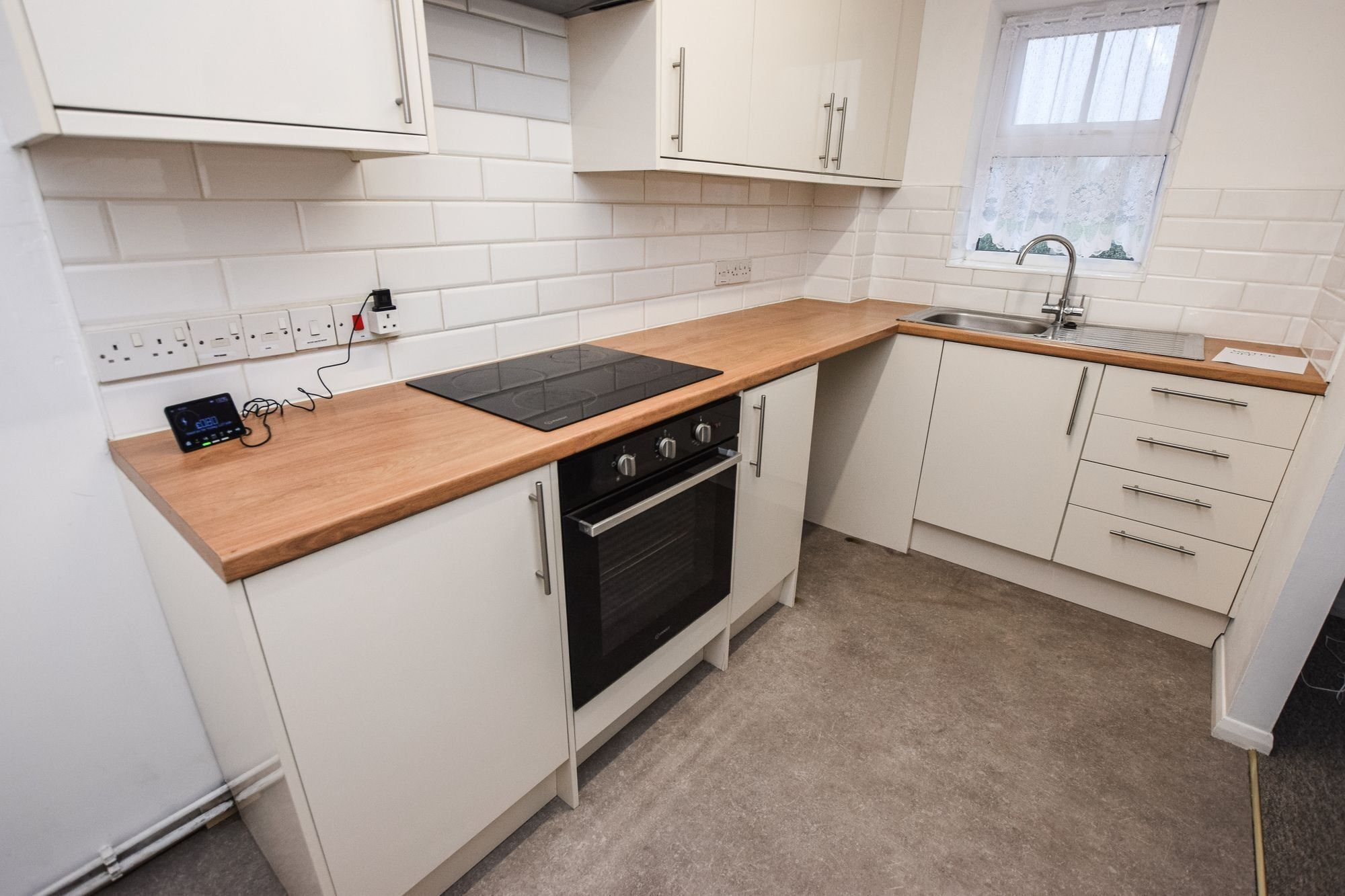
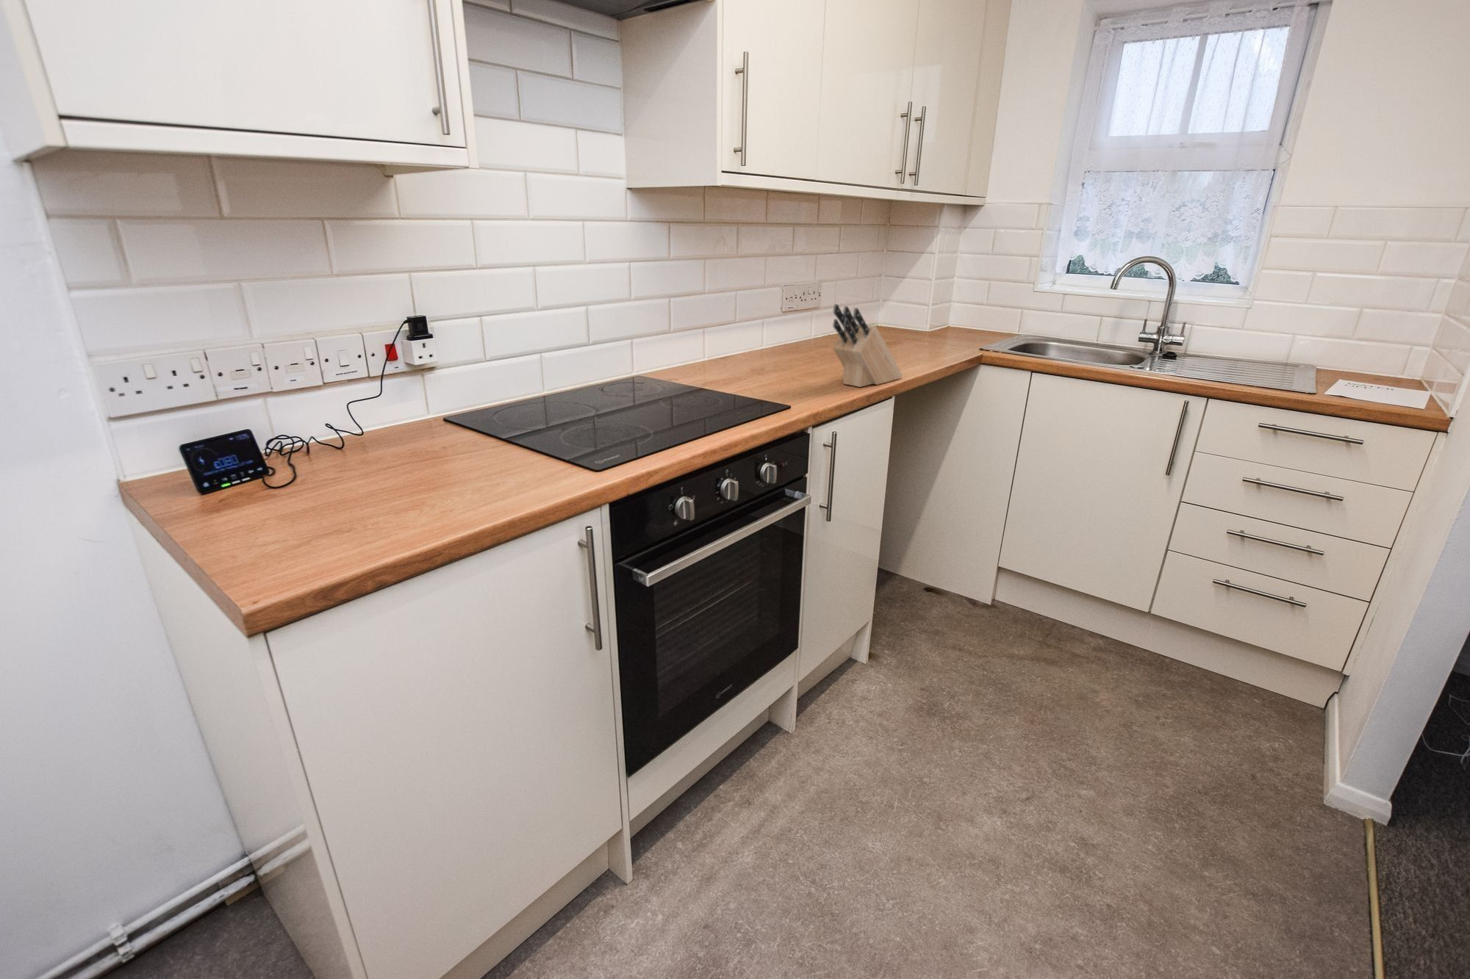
+ knife block (866, 343)
